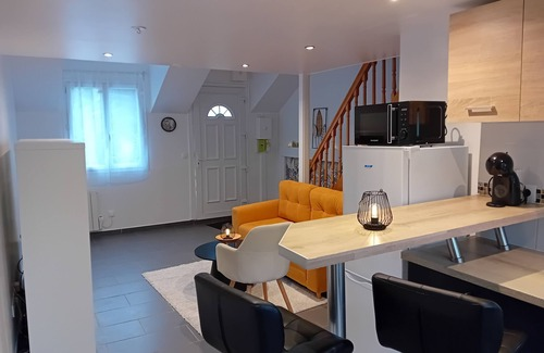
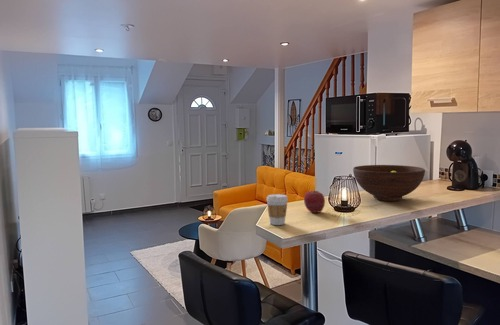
+ apple (314, 201)
+ fruit bowl (387, 183)
+ coffee cup (277, 209)
